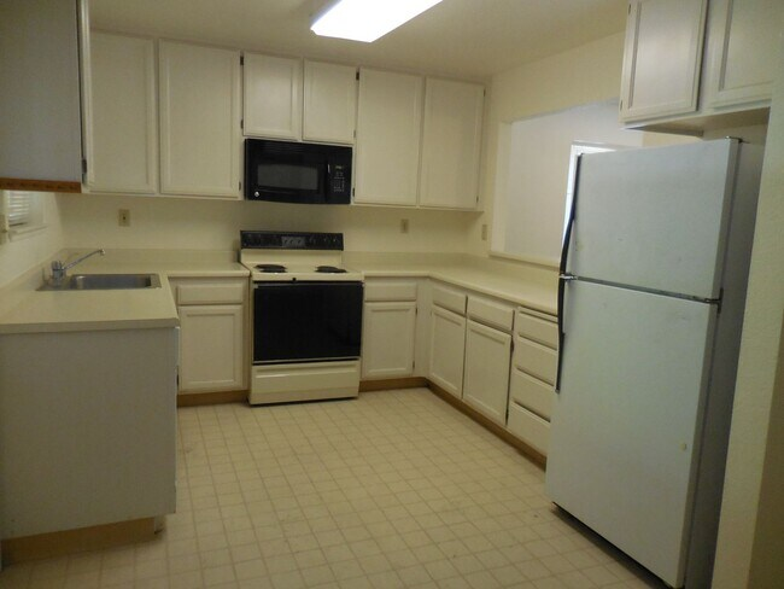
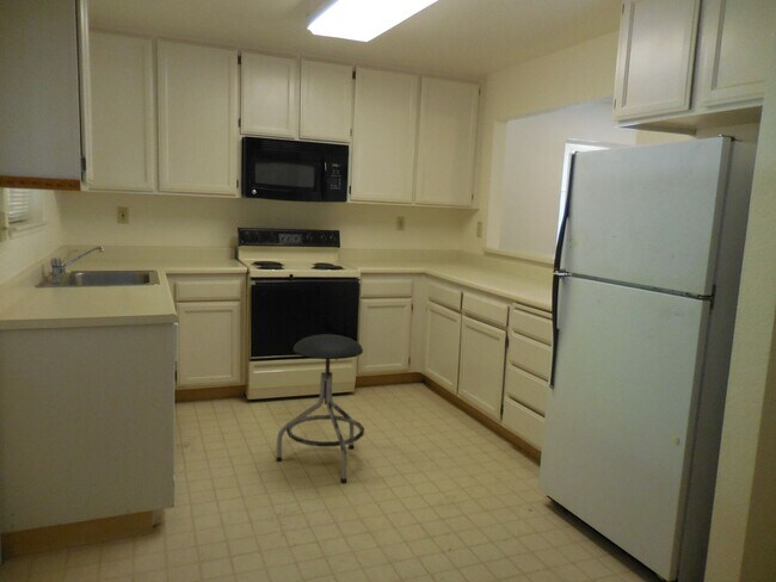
+ stool (321, 400)
